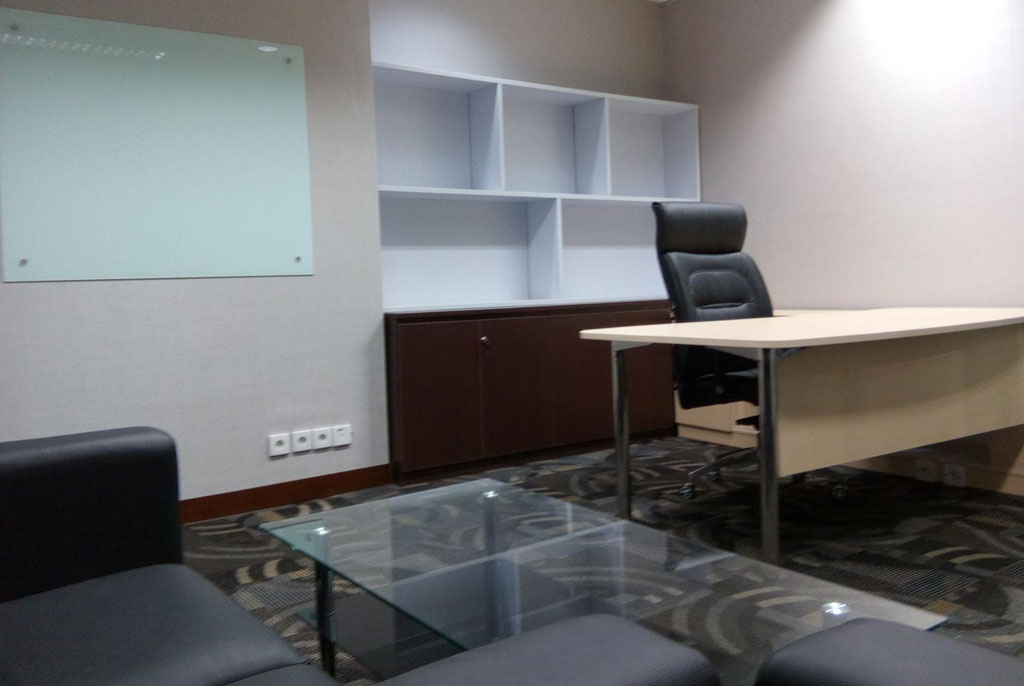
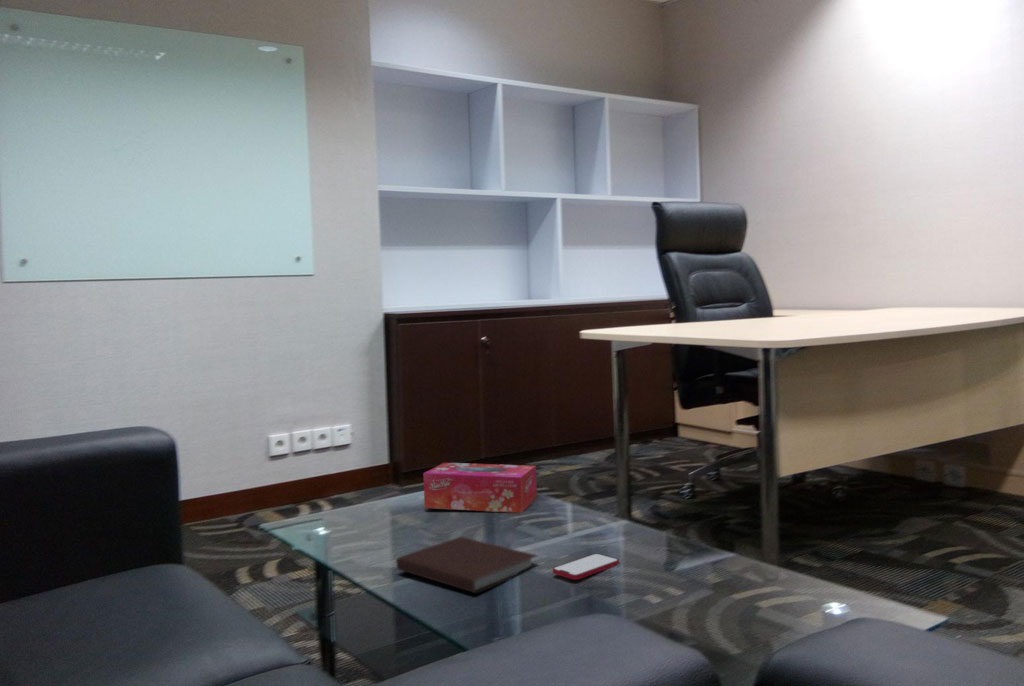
+ tissue box (480, 486)
+ smartphone (586, 566)
+ notebook (467, 563)
